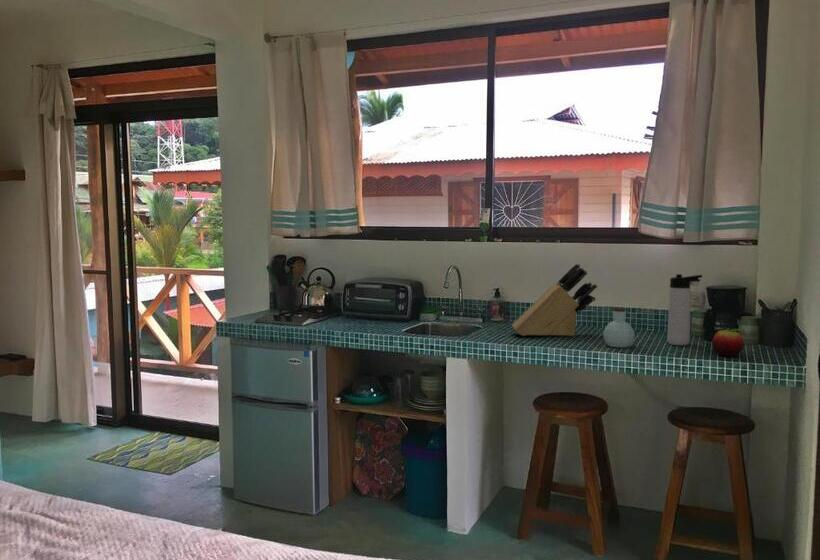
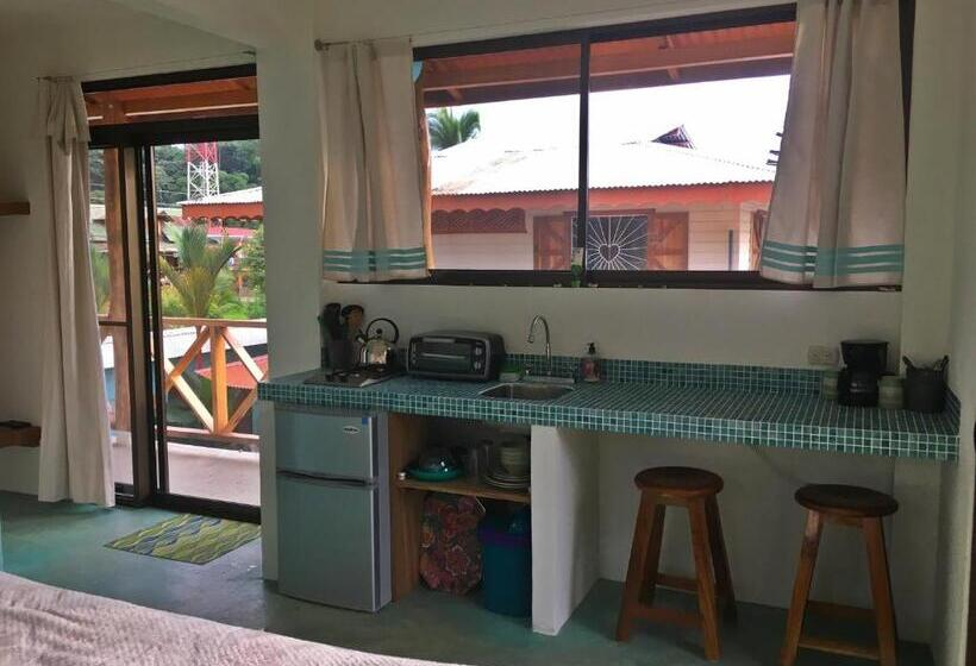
- jar (618, 326)
- thermos bottle (684, 309)
- fruit (728, 341)
- knife block (554, 299)
